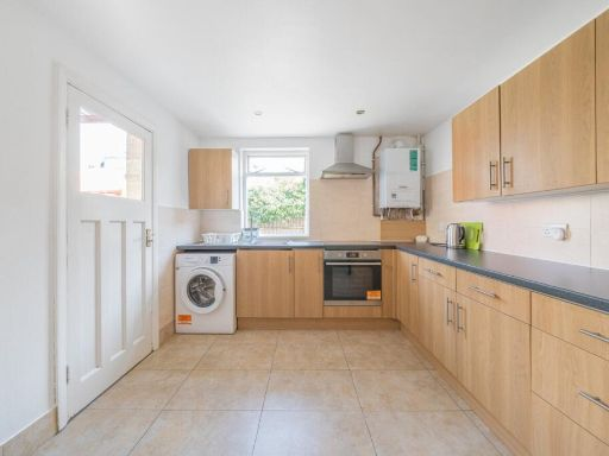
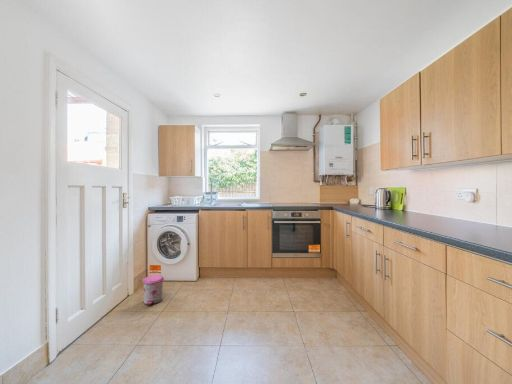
+ trash can (153, 288)
